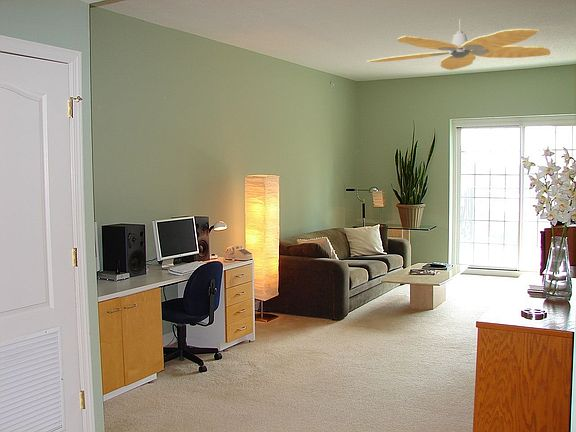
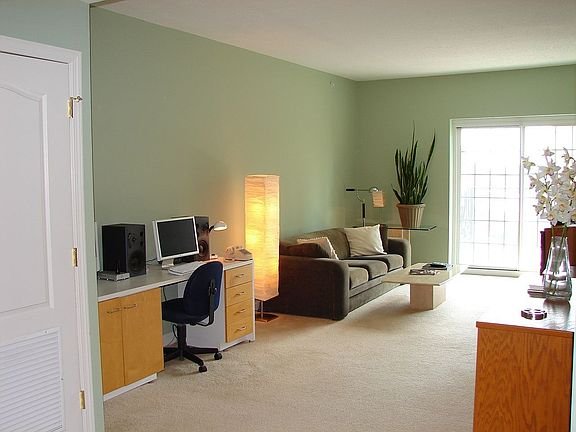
- ceiling fan (456, 39)
